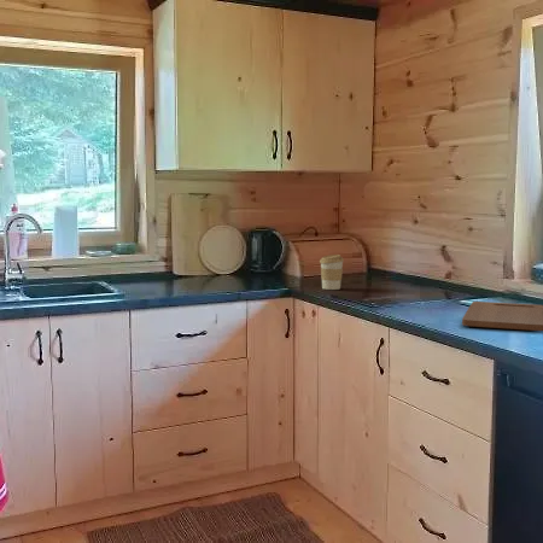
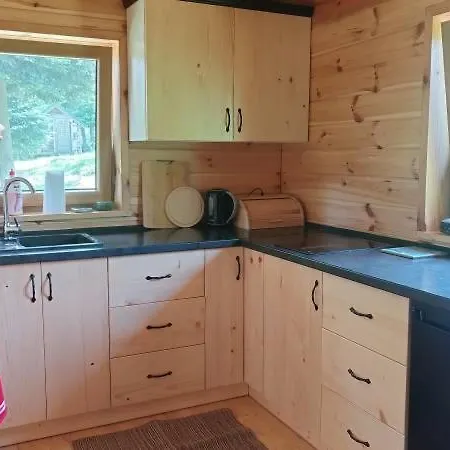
- cutting board (512, 315)
- coffee cup (331, 272)
